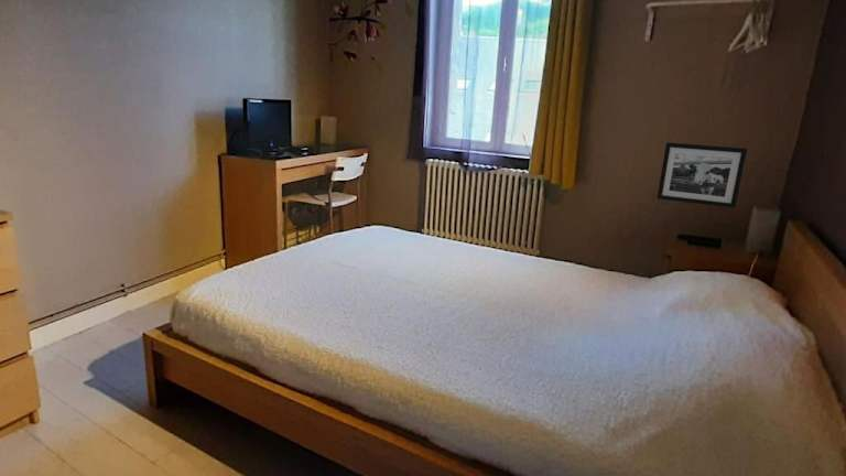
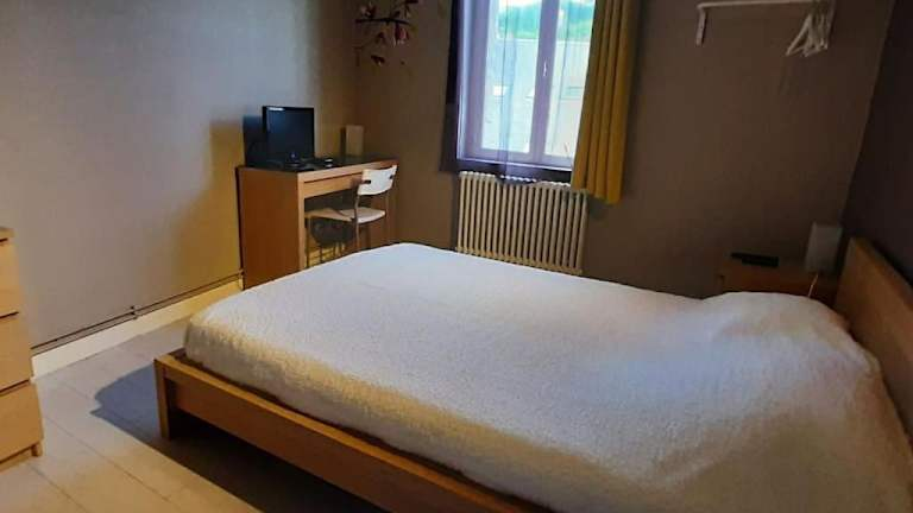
- picture frame (699, 174)
